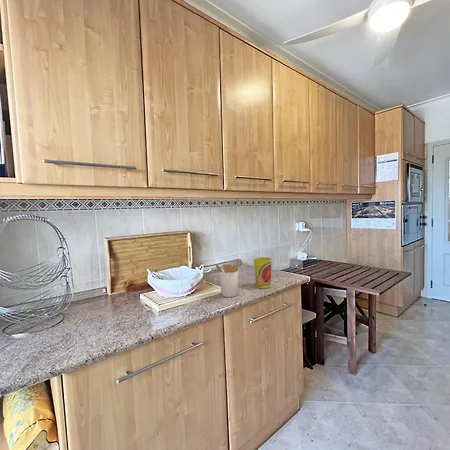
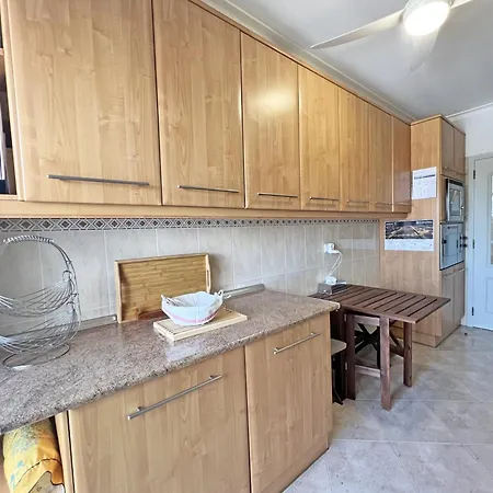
- cup (263, 272)
- utensil holder (229, 277)
